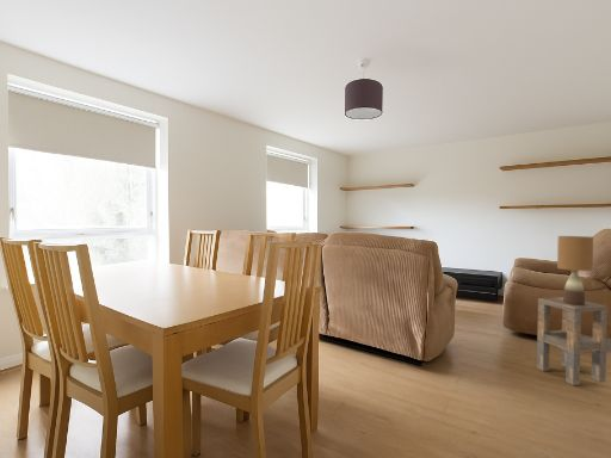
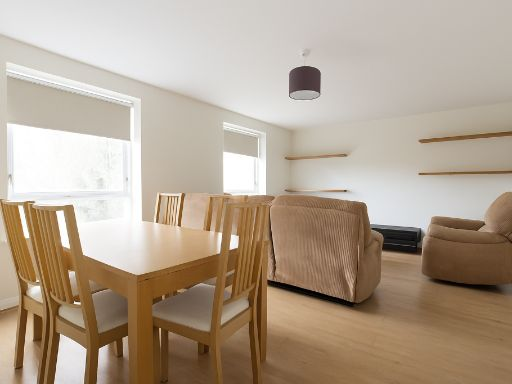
- side table (570, 338)
- table lamp (574, 270)
